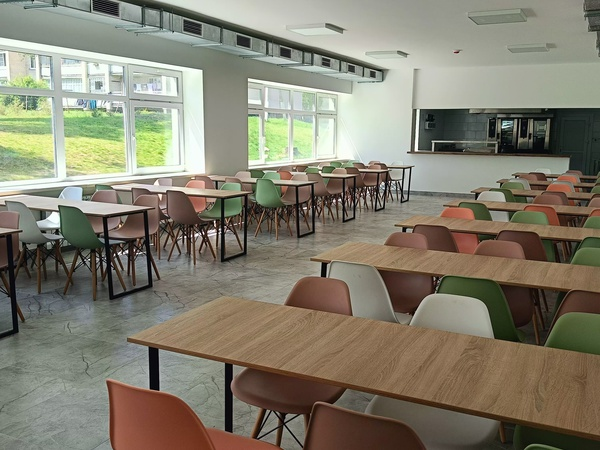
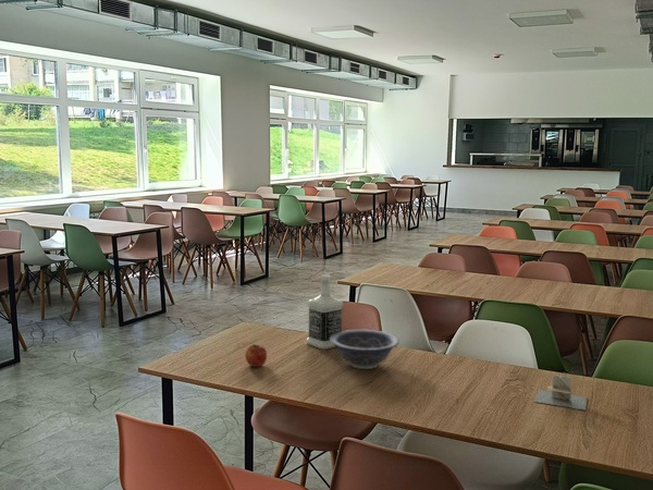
+ bottle (324, 309)
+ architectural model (562, 388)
+ decorative bowl (364, 352)
+ apple (256, 354)
